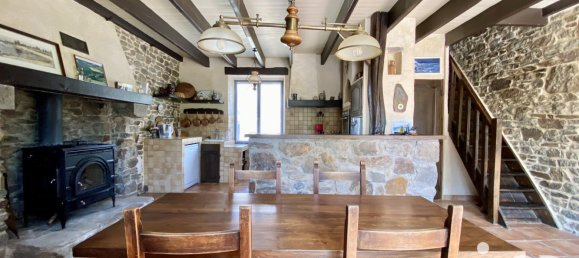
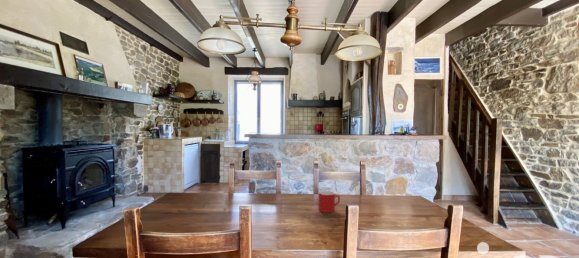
+ mug (329, 201)
